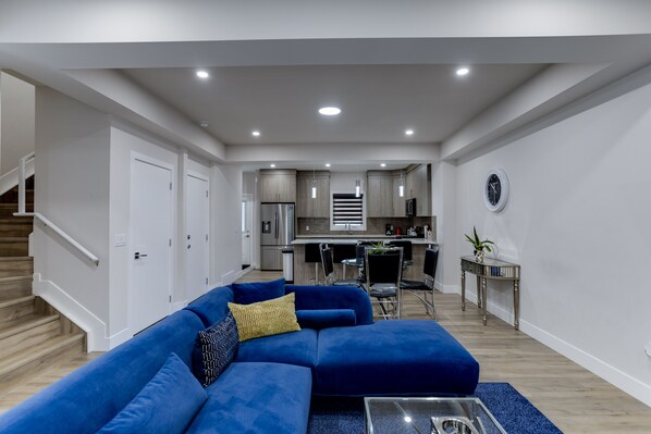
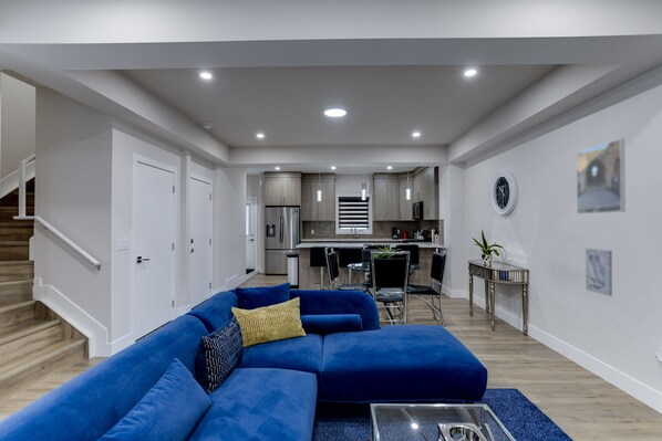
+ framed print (598, 179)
+ wall art (598, 271)
